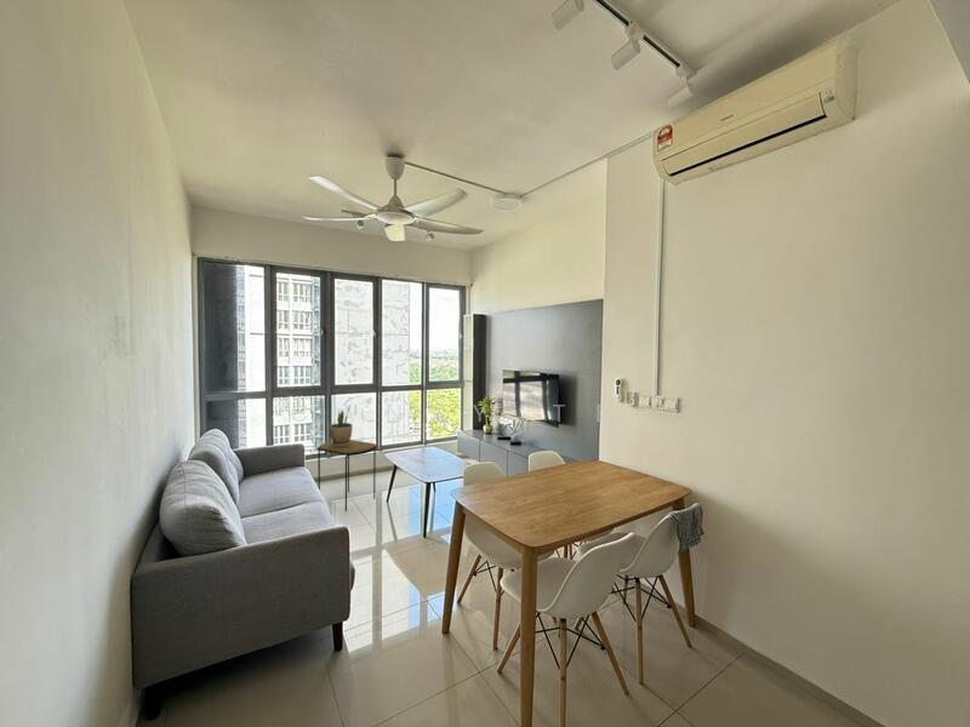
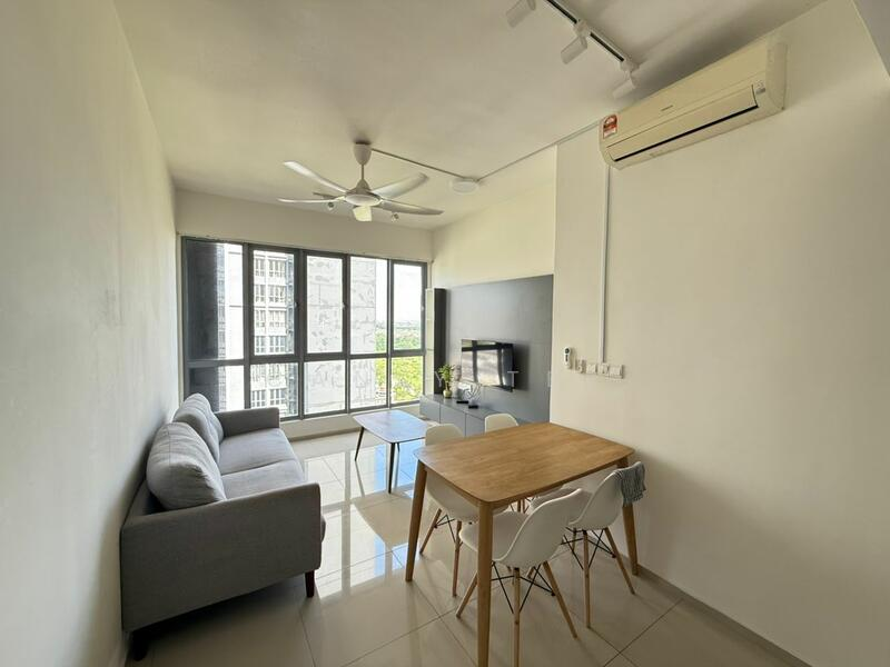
- potted plant (341, 424)
- side table (348, 473)
